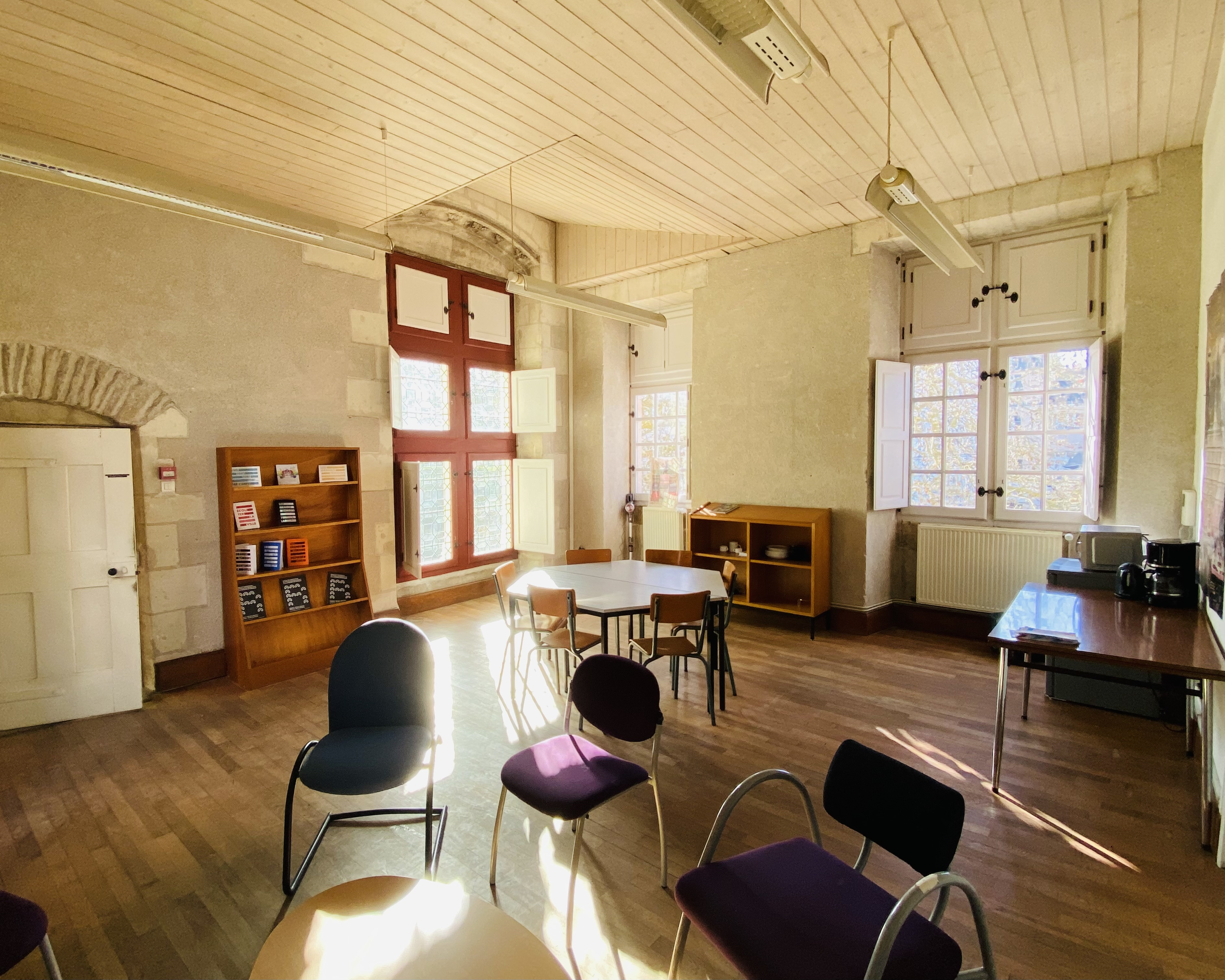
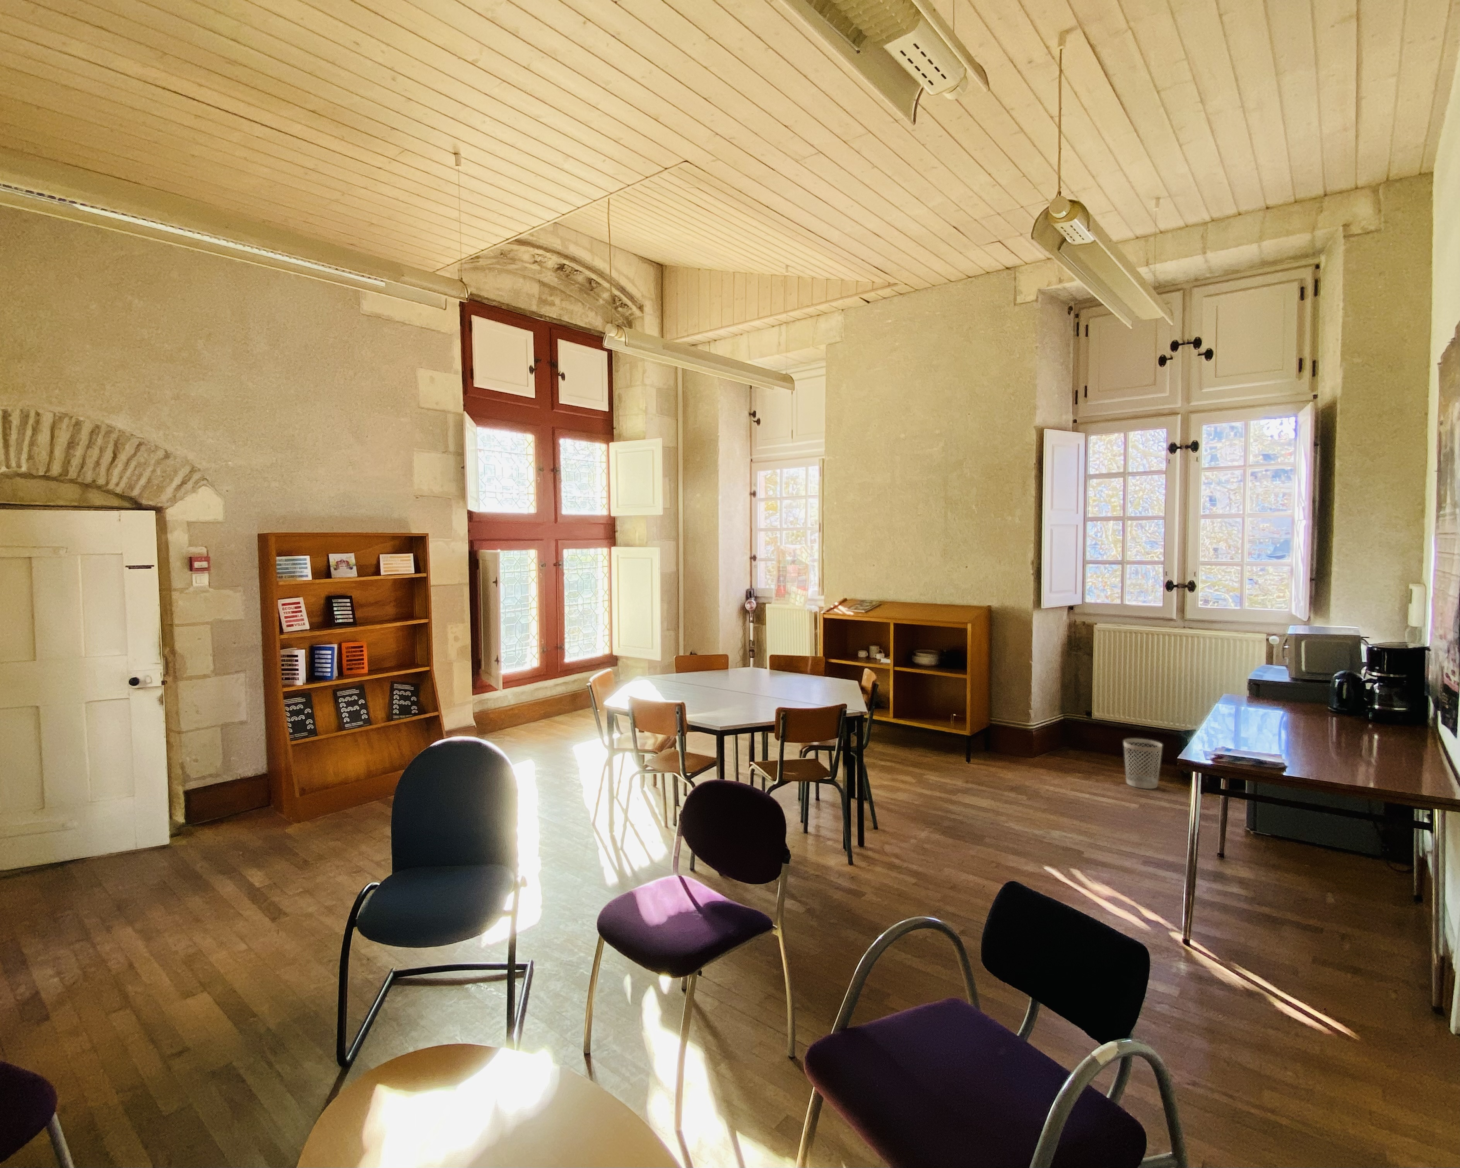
+ wastebasket (1142, 764)
